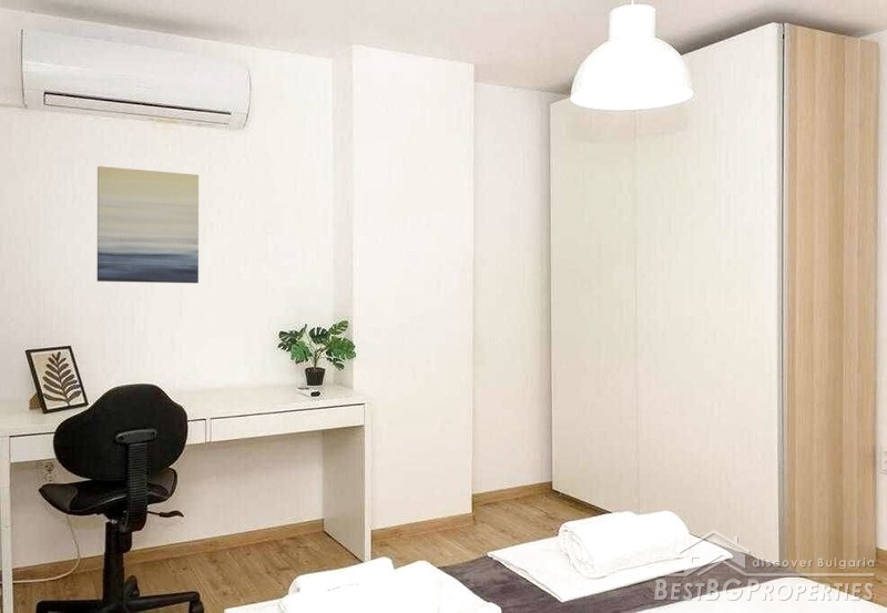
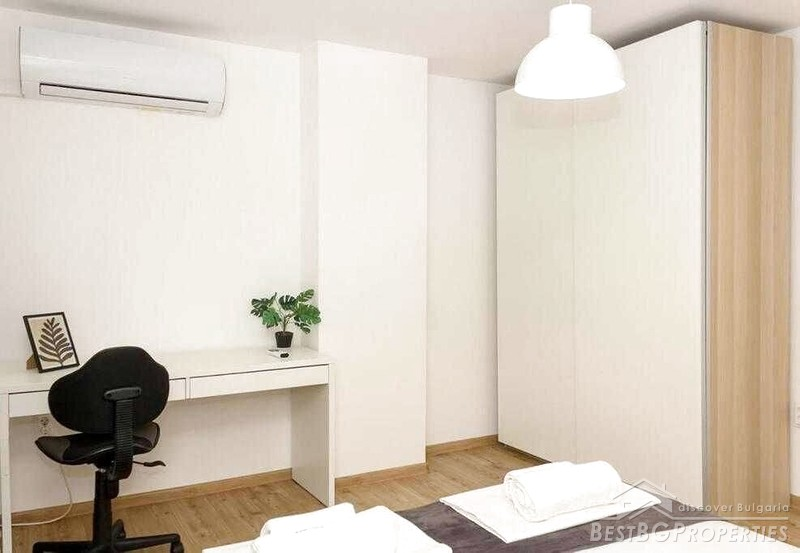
- wall art (149, 226)
